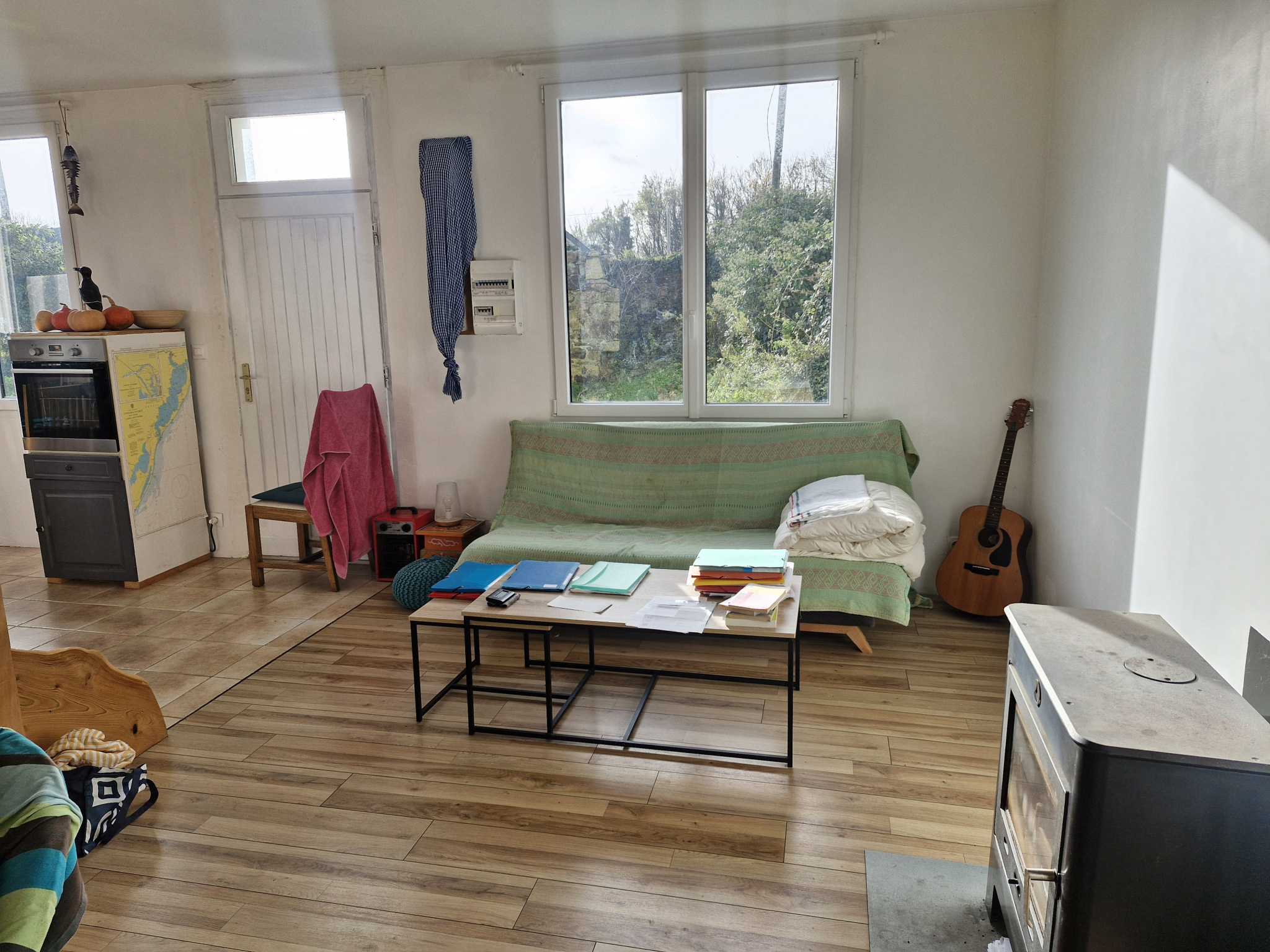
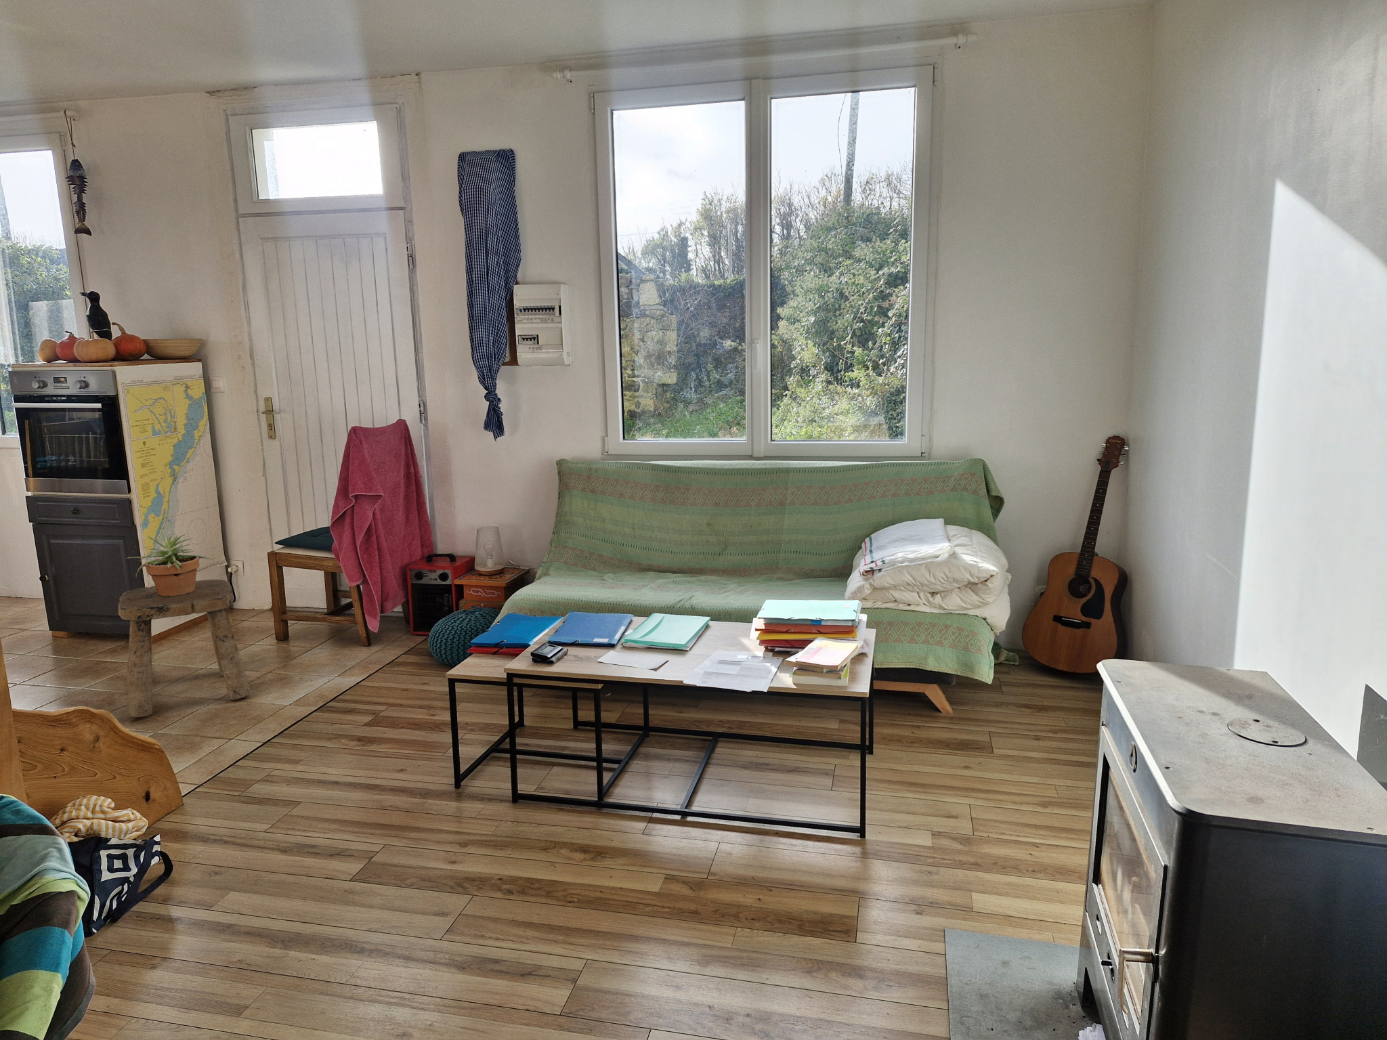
+ stool (181, 615)
+ potted plant (173, 562)
